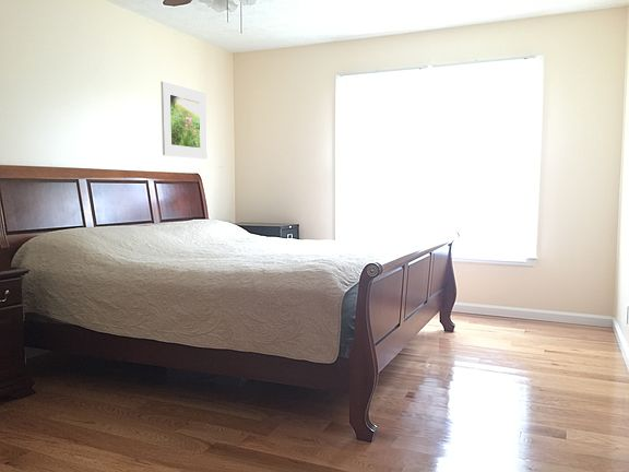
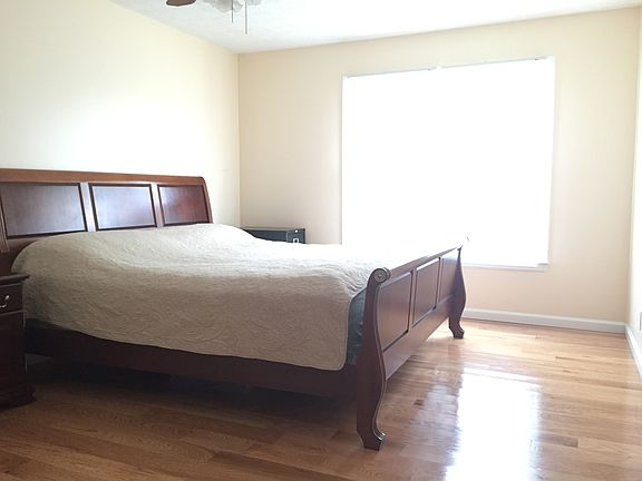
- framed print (185, 122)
